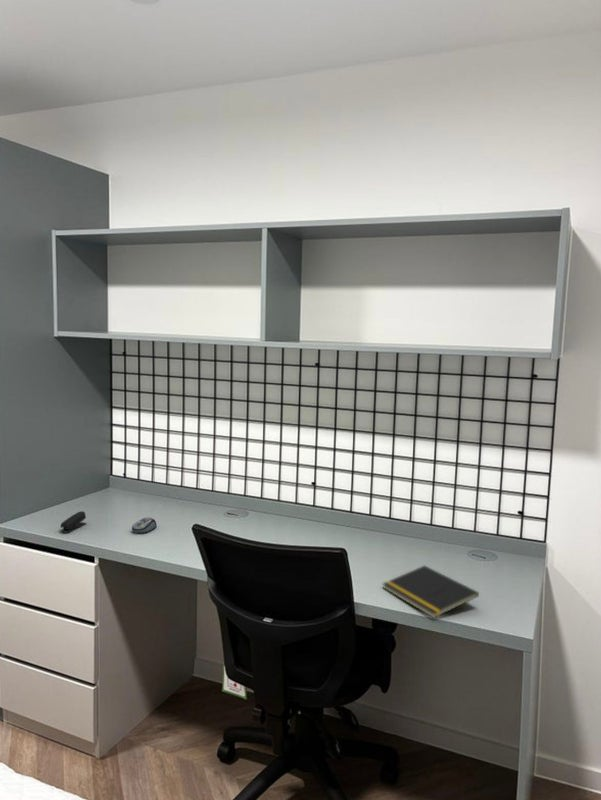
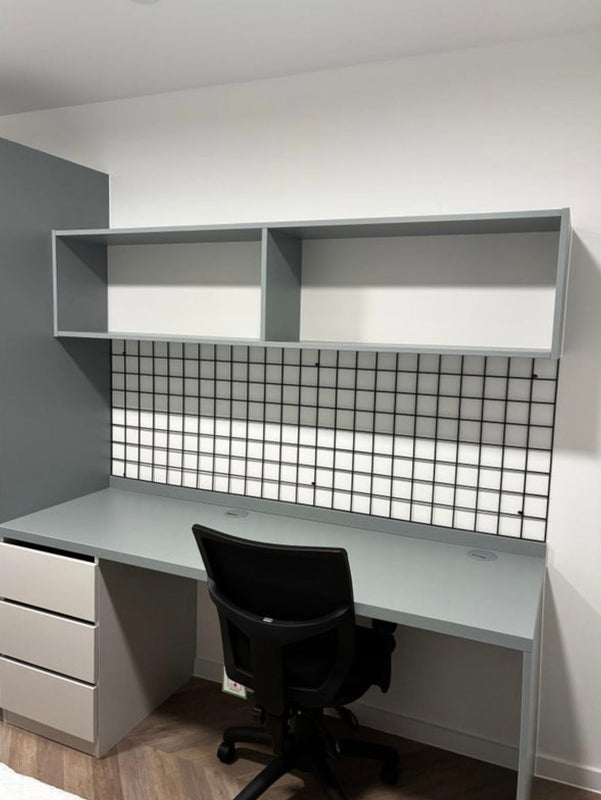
- stapler (73, 521)
- computer mouse (144, 524)
- notepad (428, 589)
